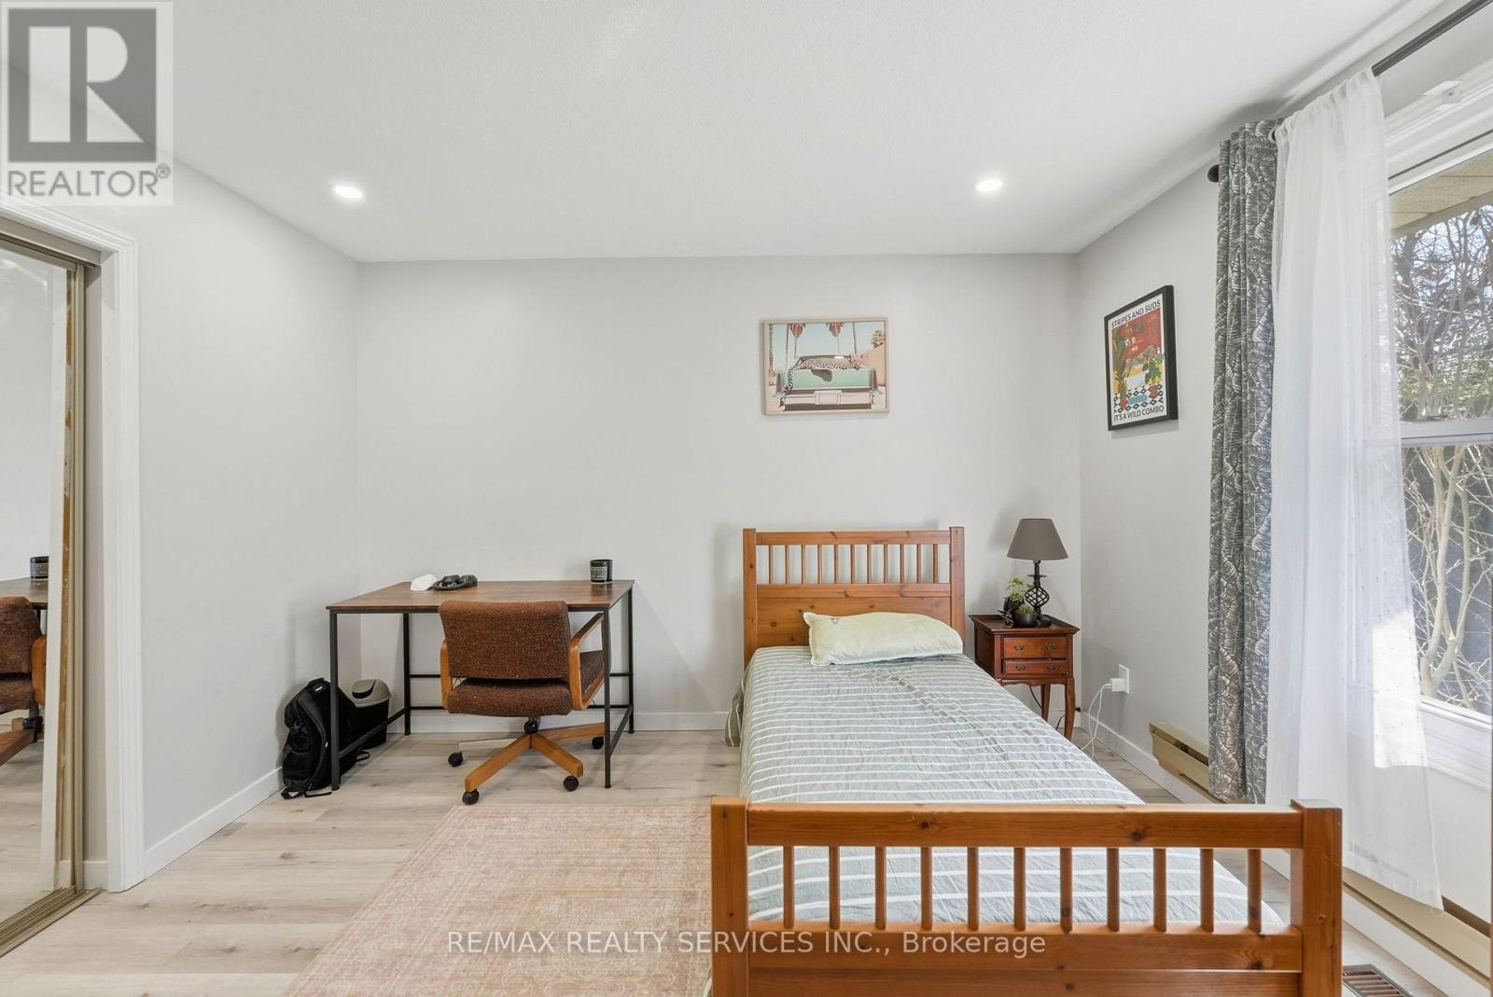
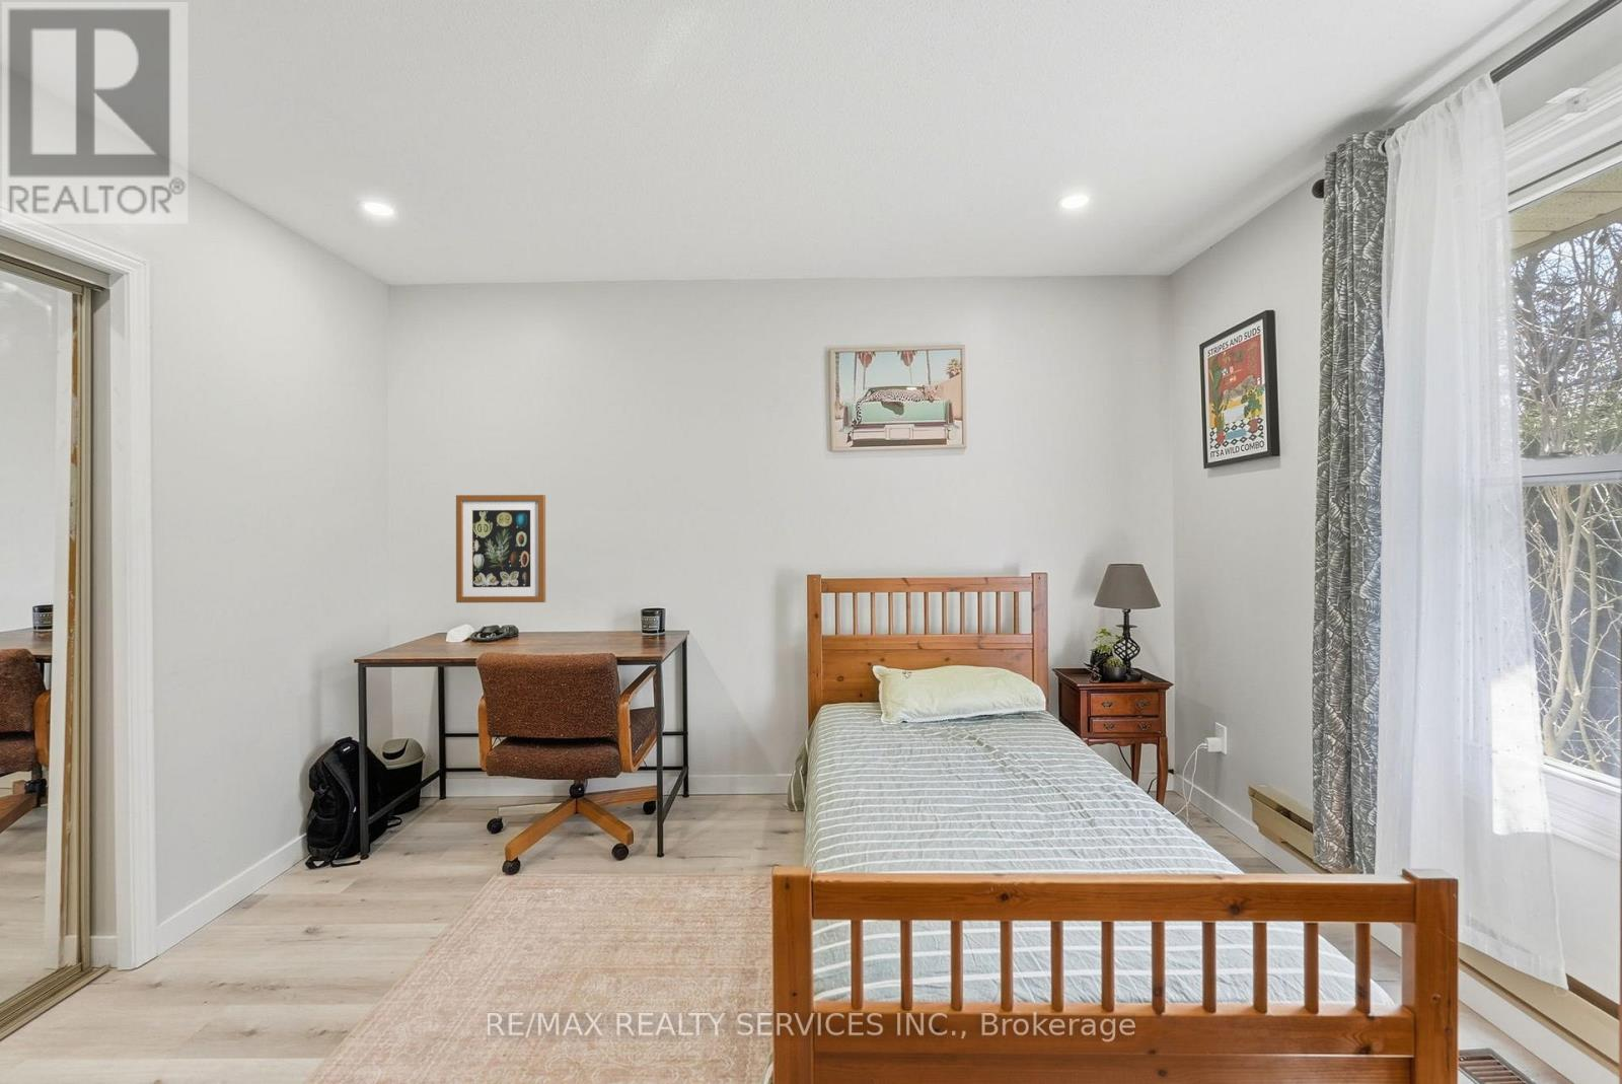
+ wall art (501, 548)
